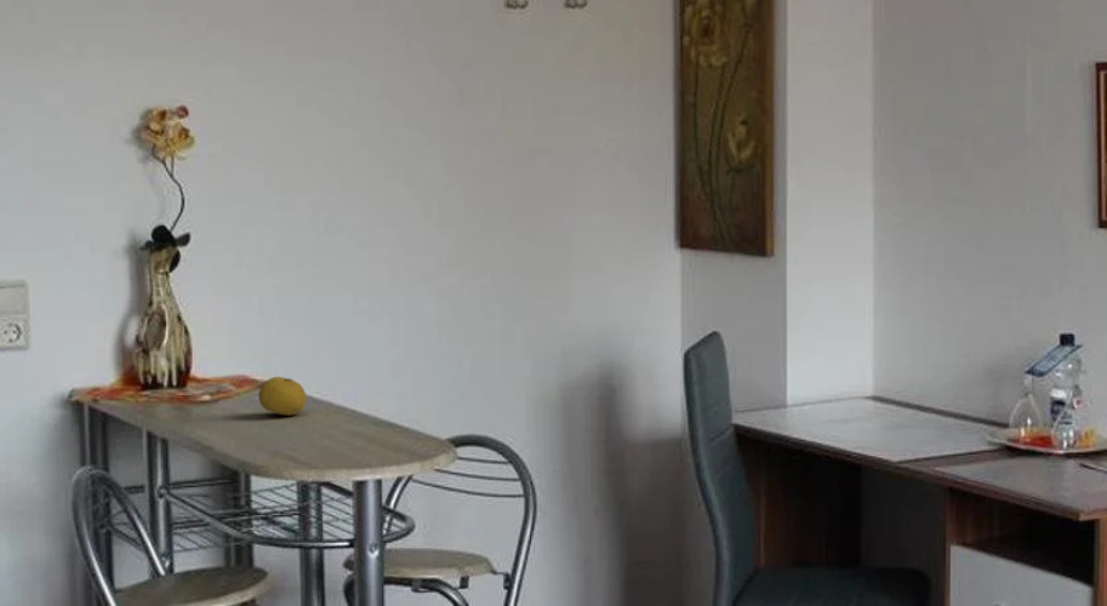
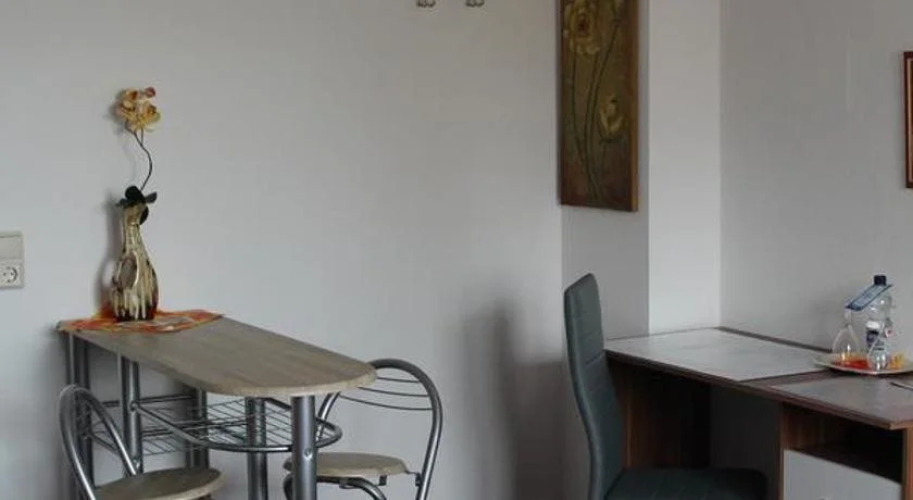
- fruit (283, 395)
